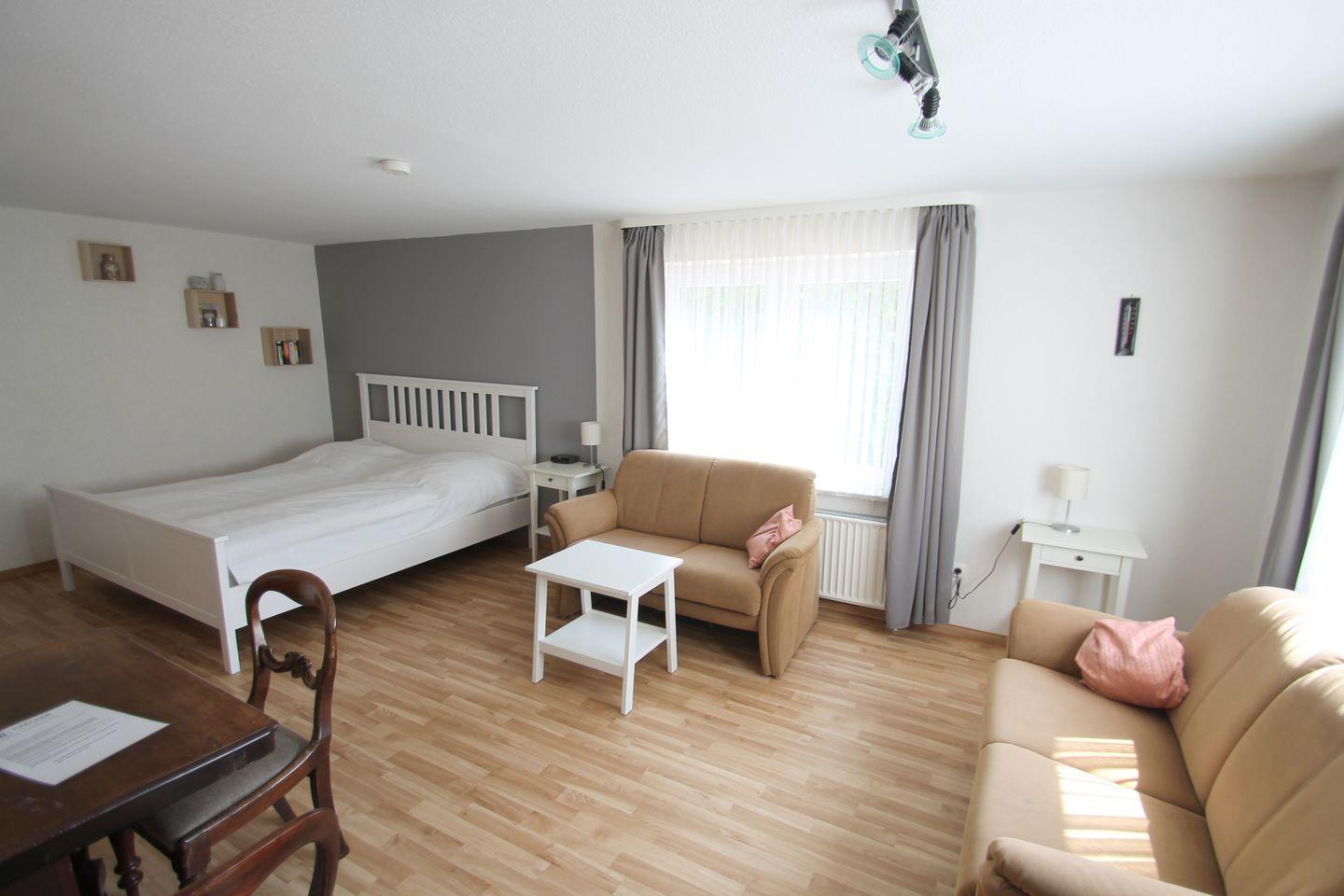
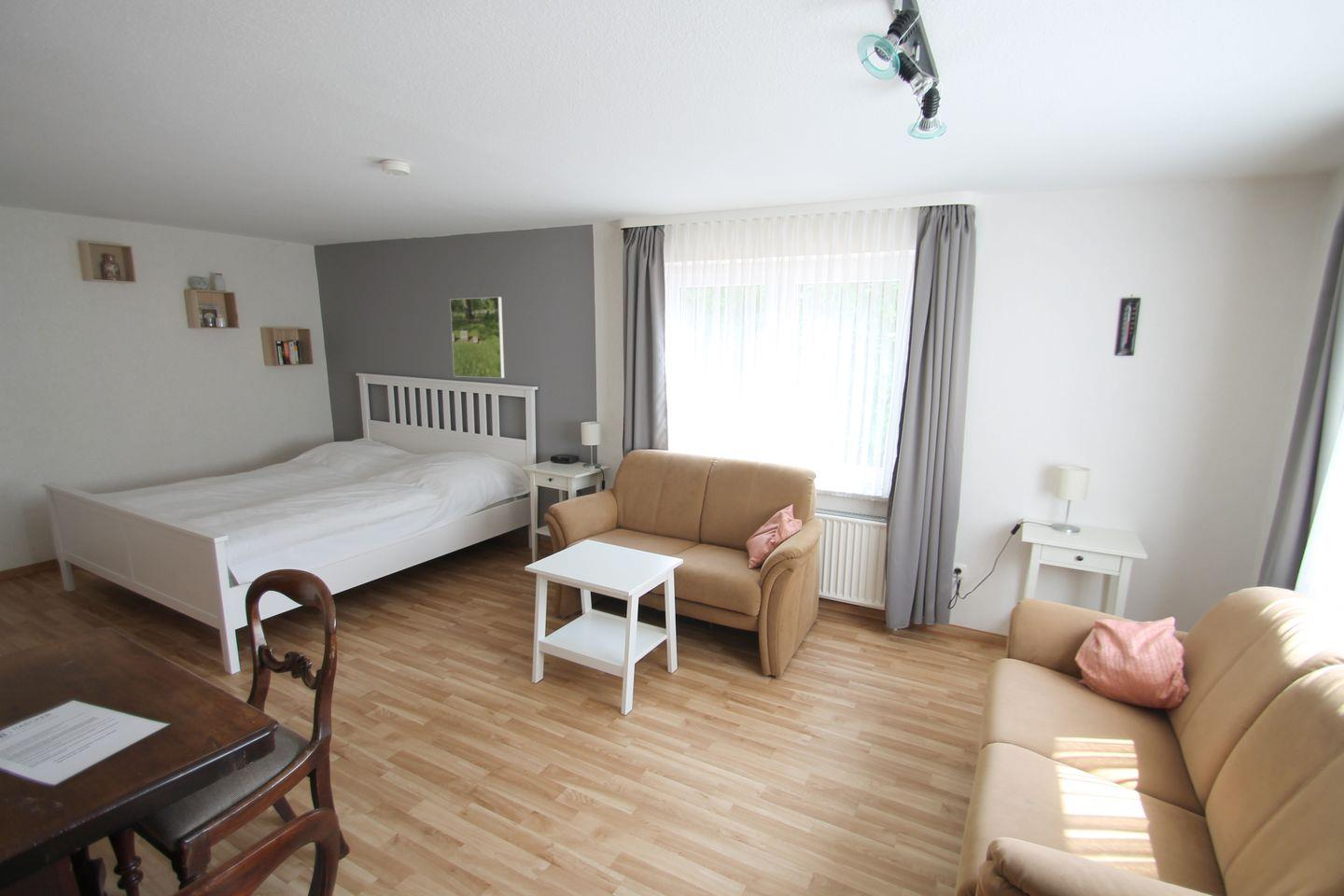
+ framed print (476, 338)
